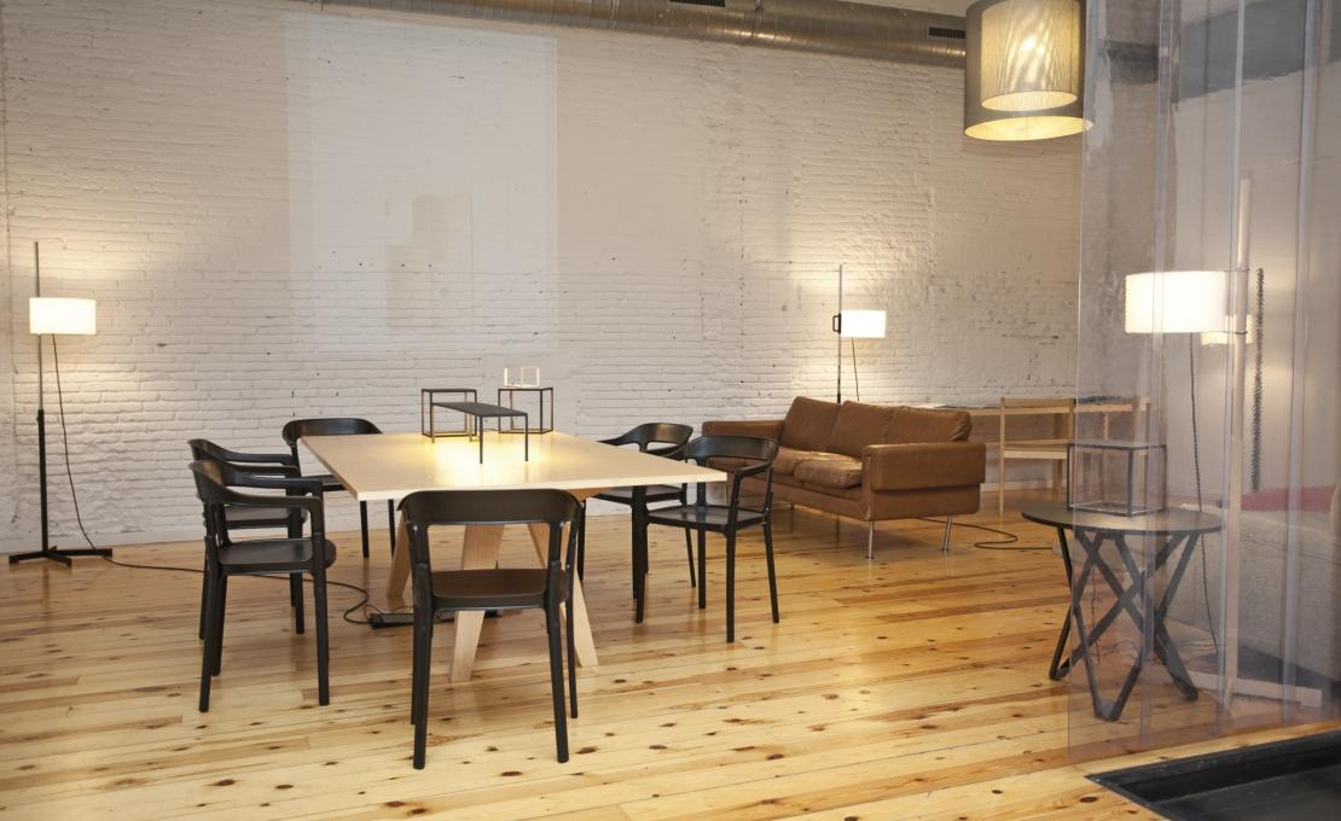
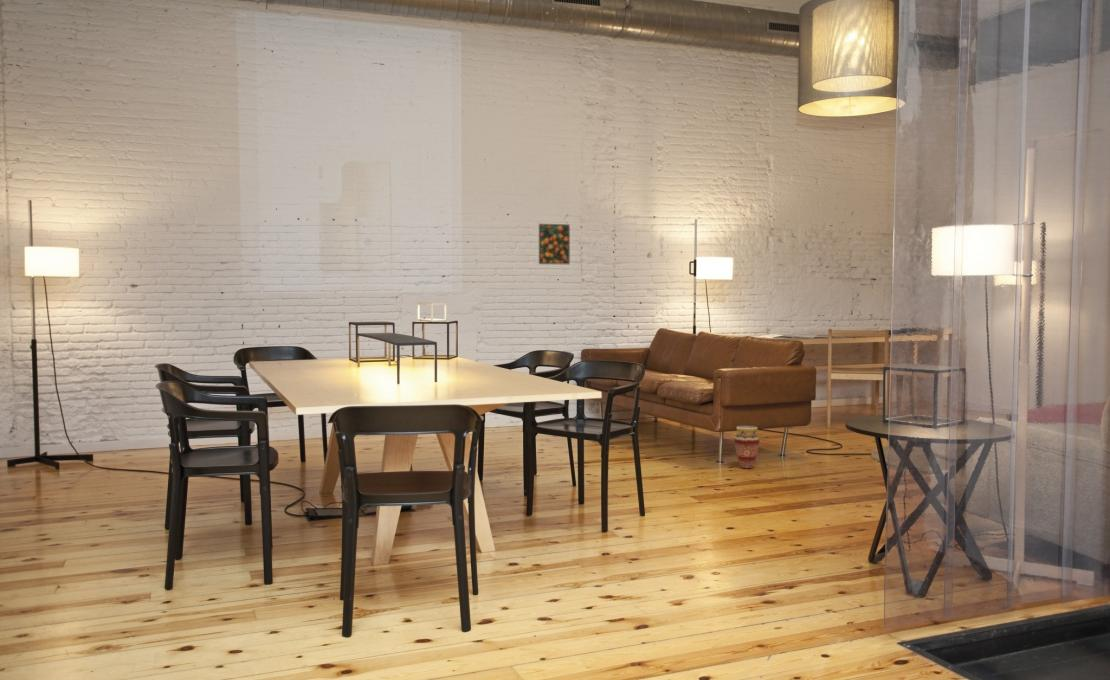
+ vase (746, 447)
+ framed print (554, 244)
